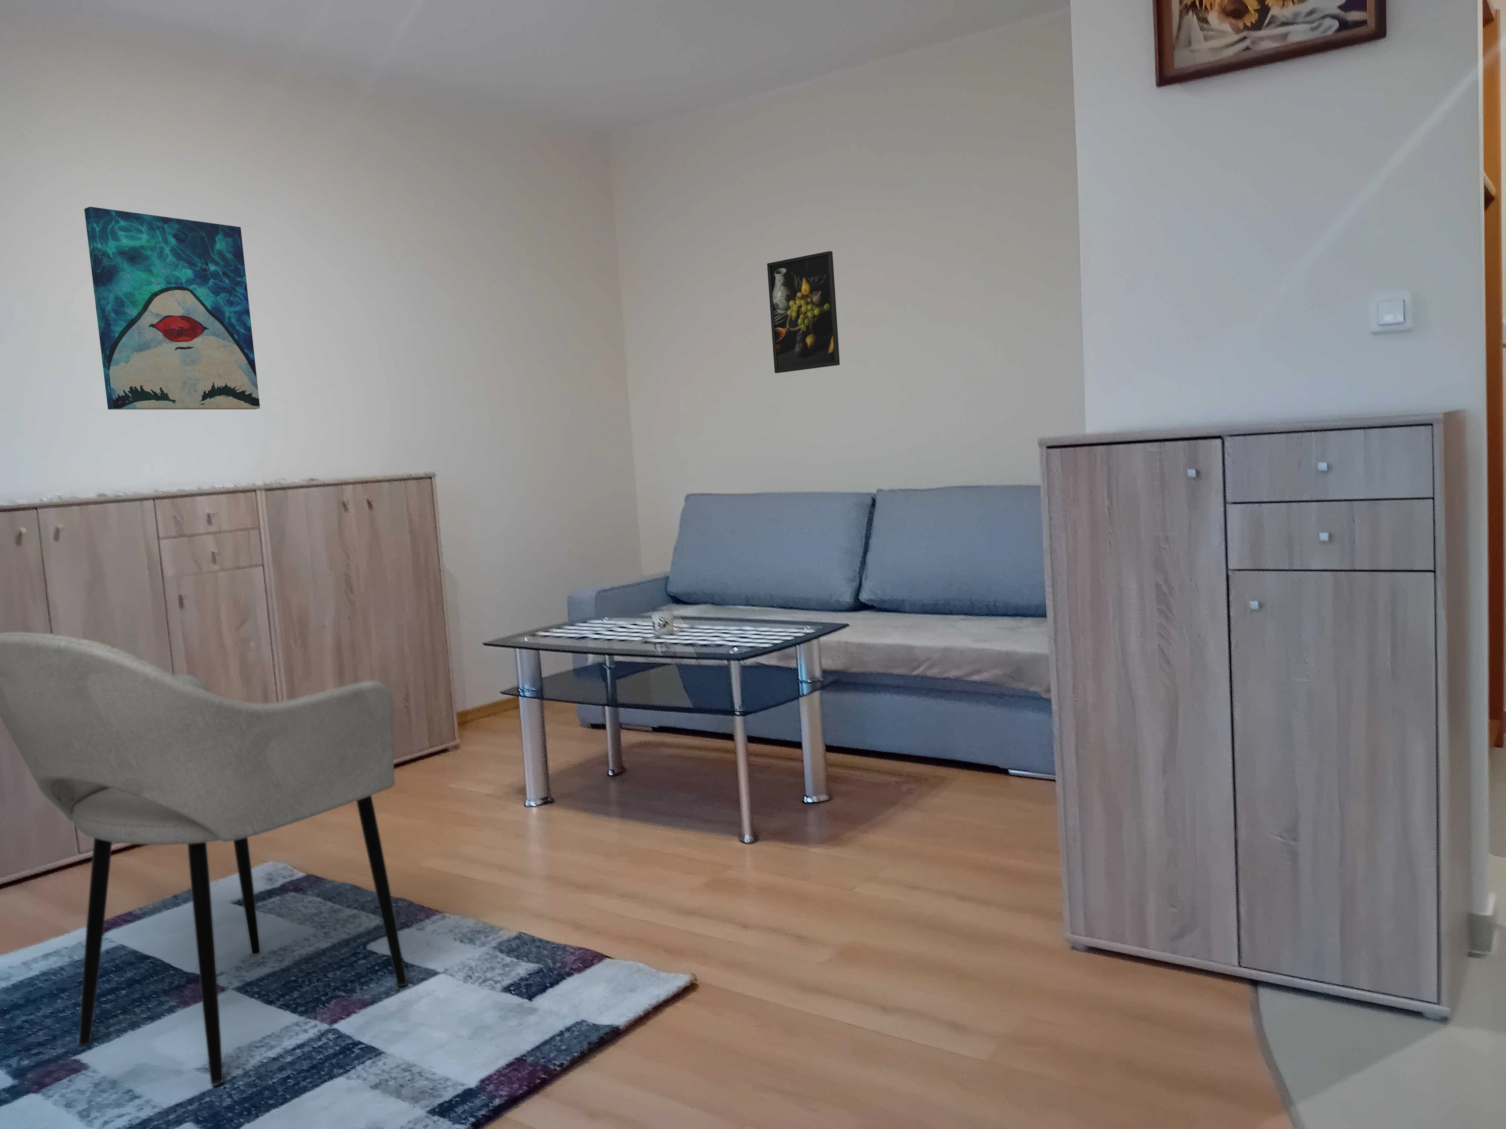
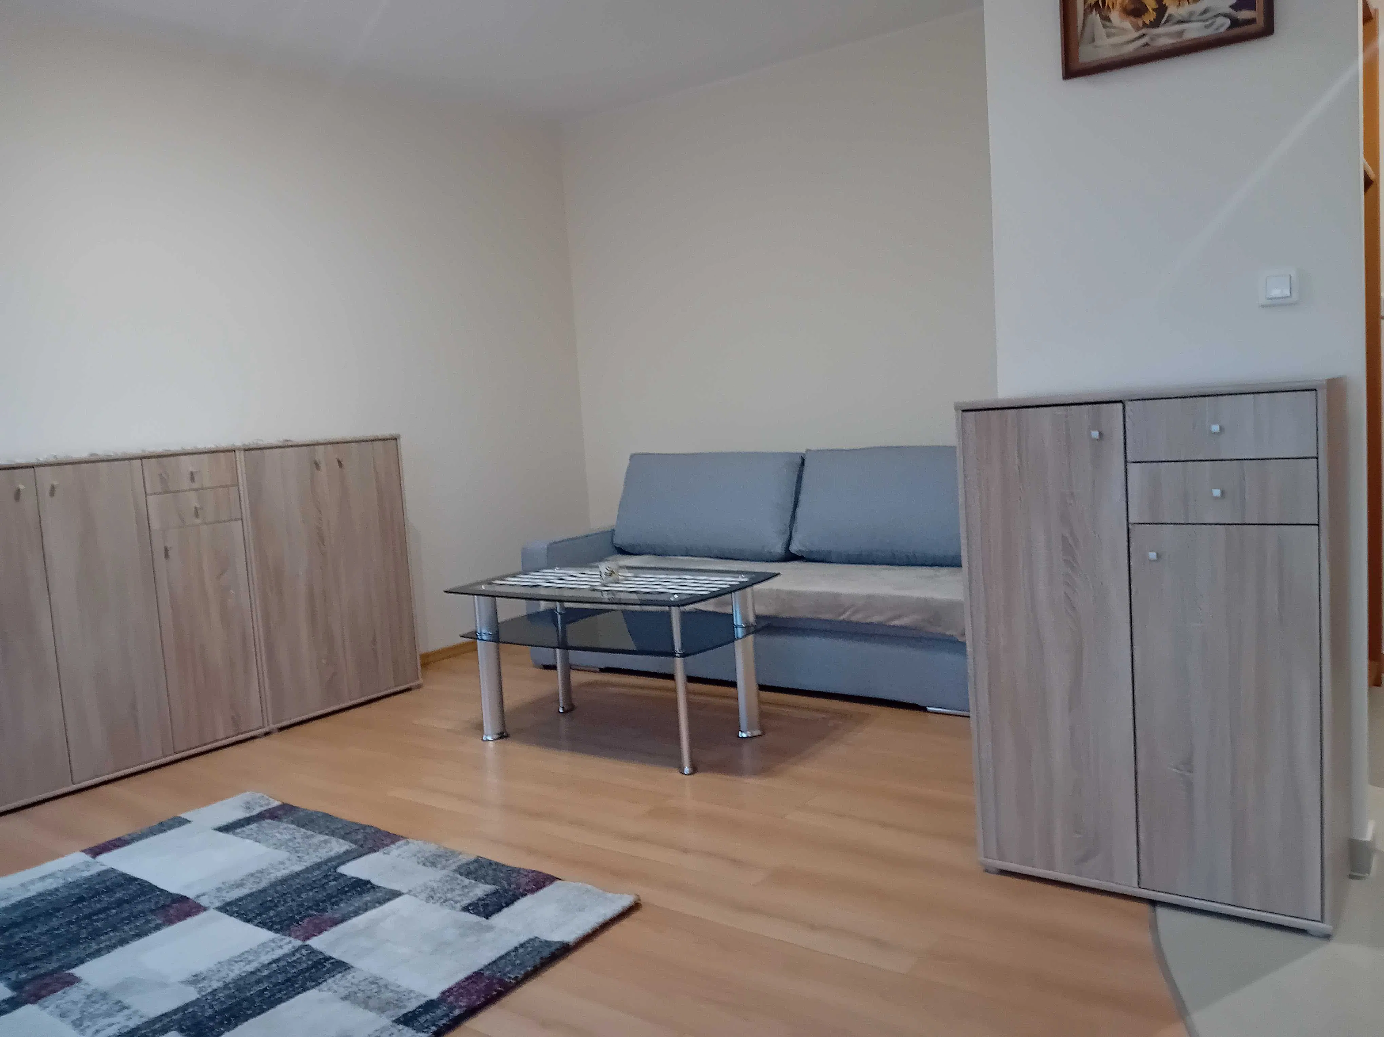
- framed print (803, 313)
- wall art (177, 314)
- armchair (193, 821)
